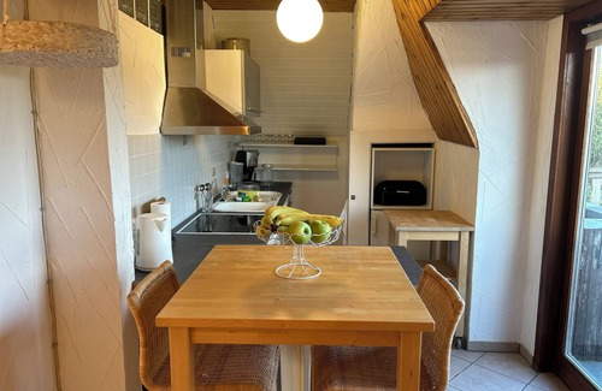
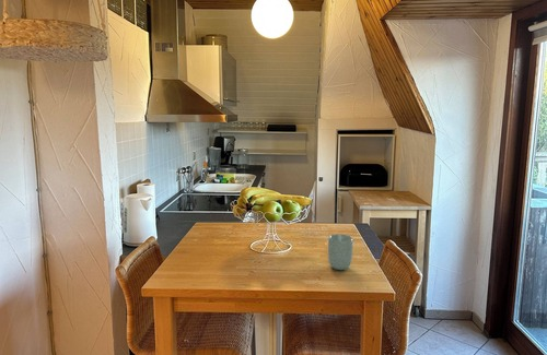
+ cup (339, 252)
